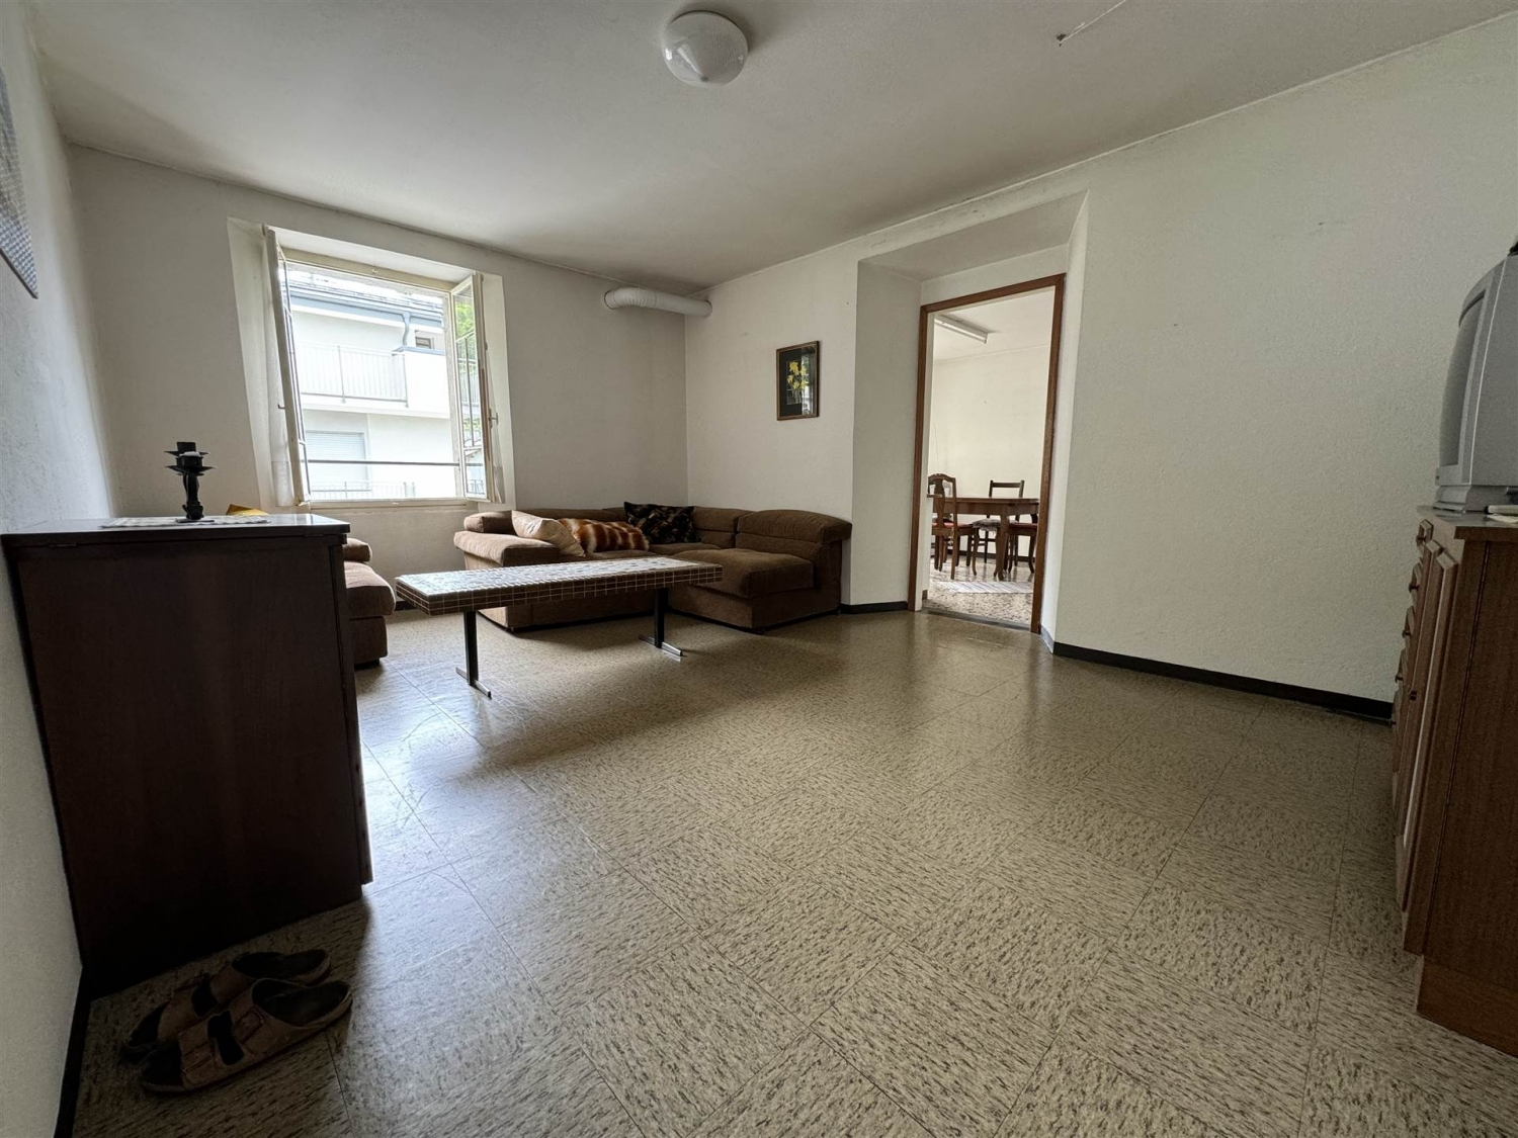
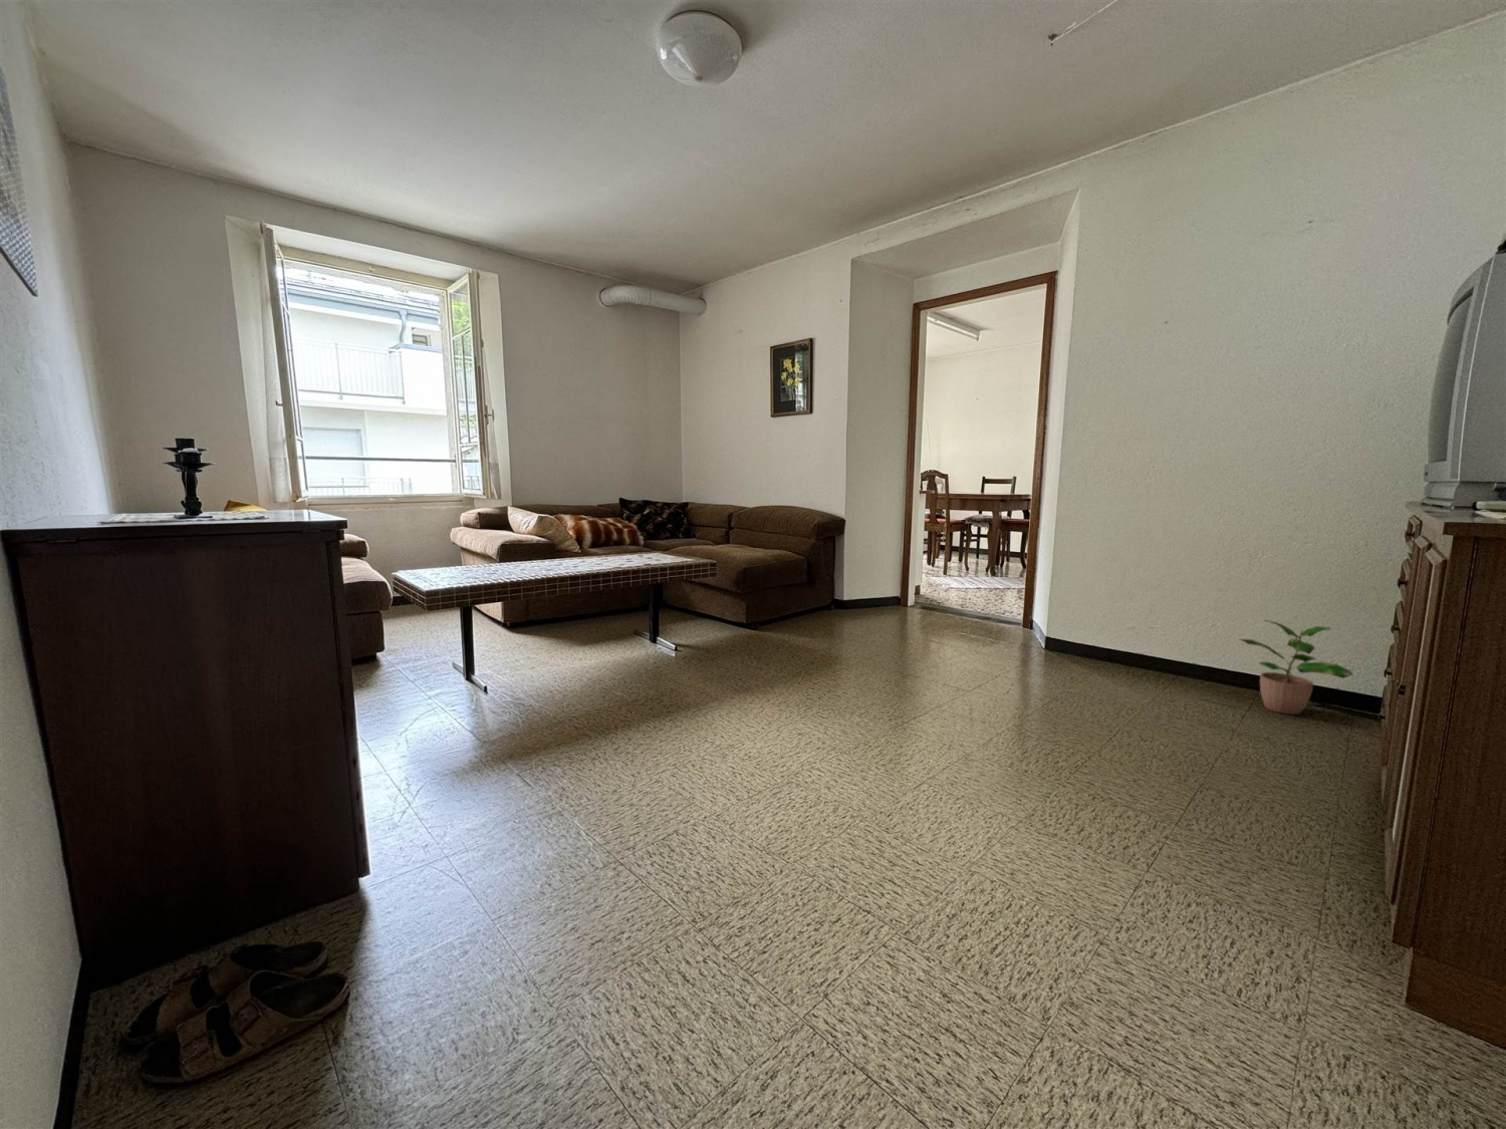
+ potted plant (1290, 665)
